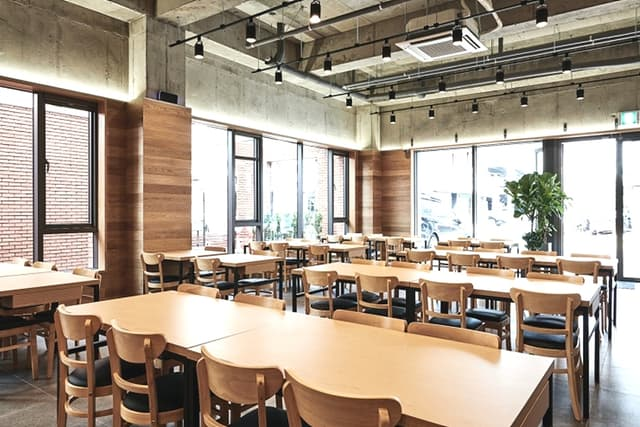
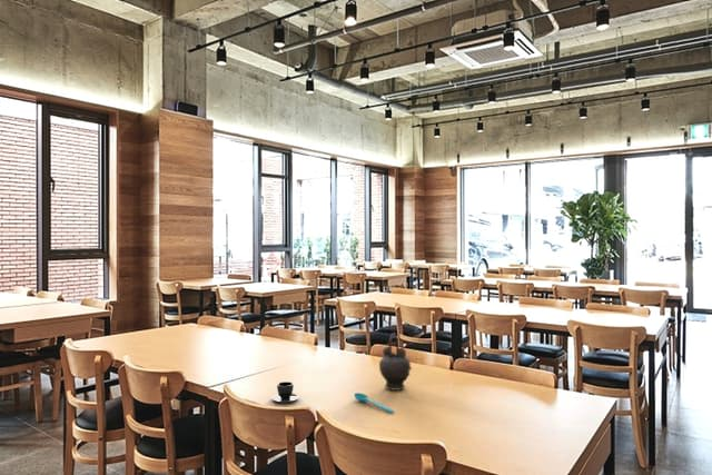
+ spoon (373, 402)
+ teapot (396, 359)
+ teacup (285, 392)
